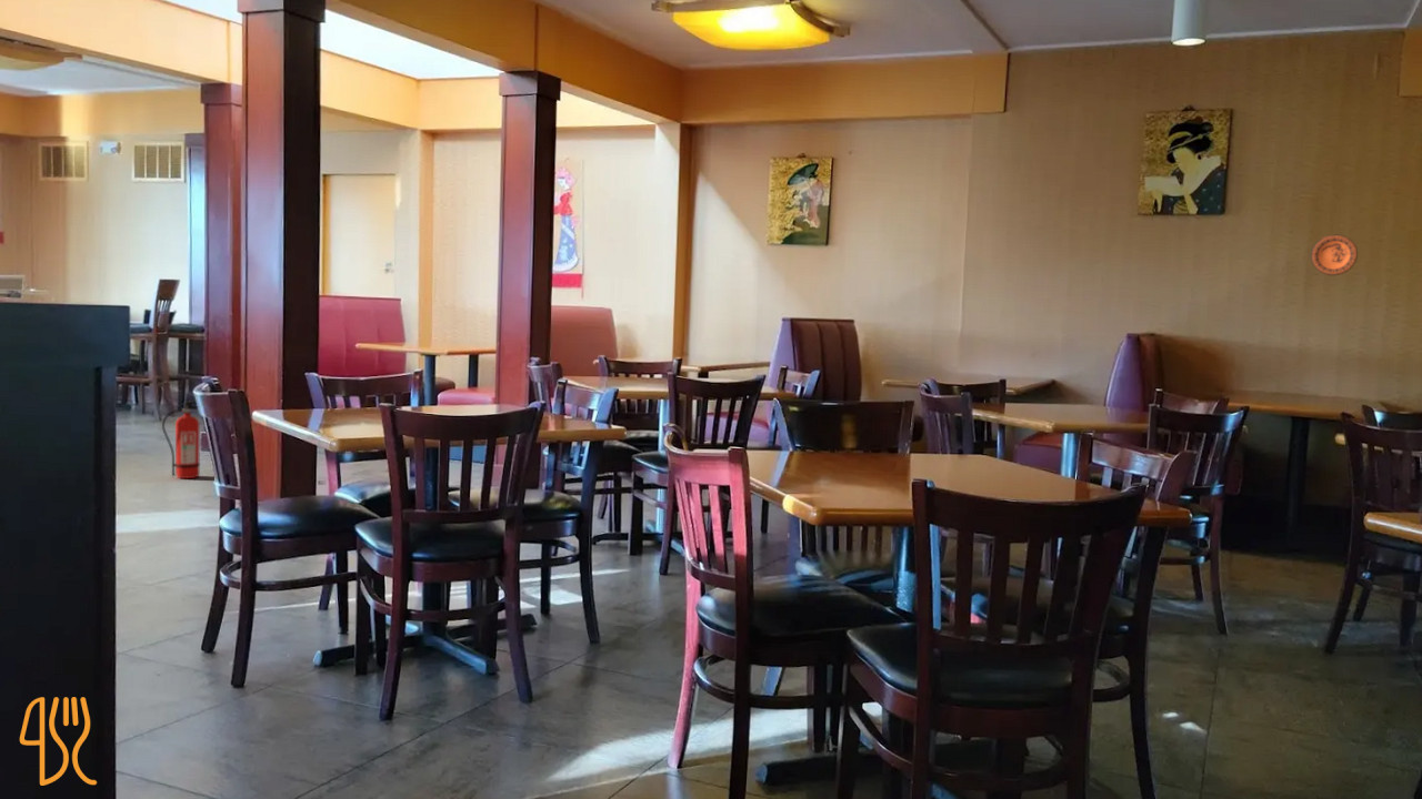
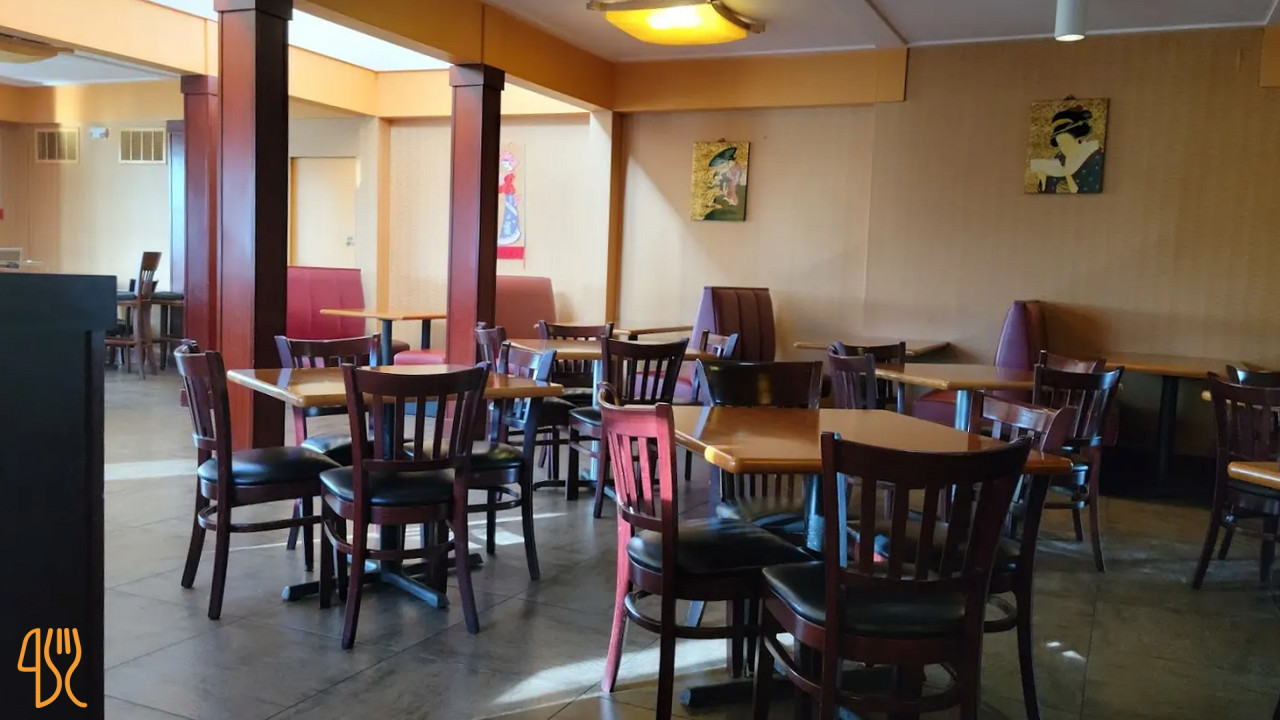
- fire extinguisher (184, 438)
- decorative plate (1333, 254)
